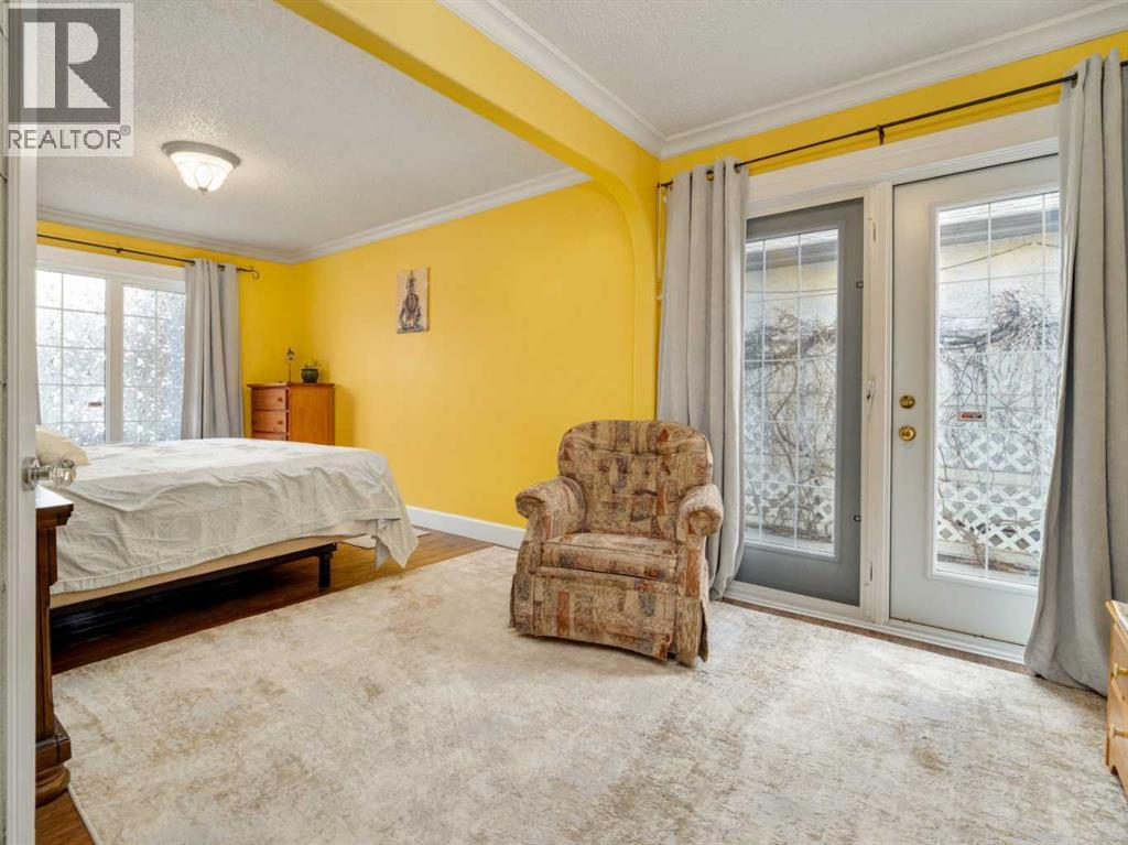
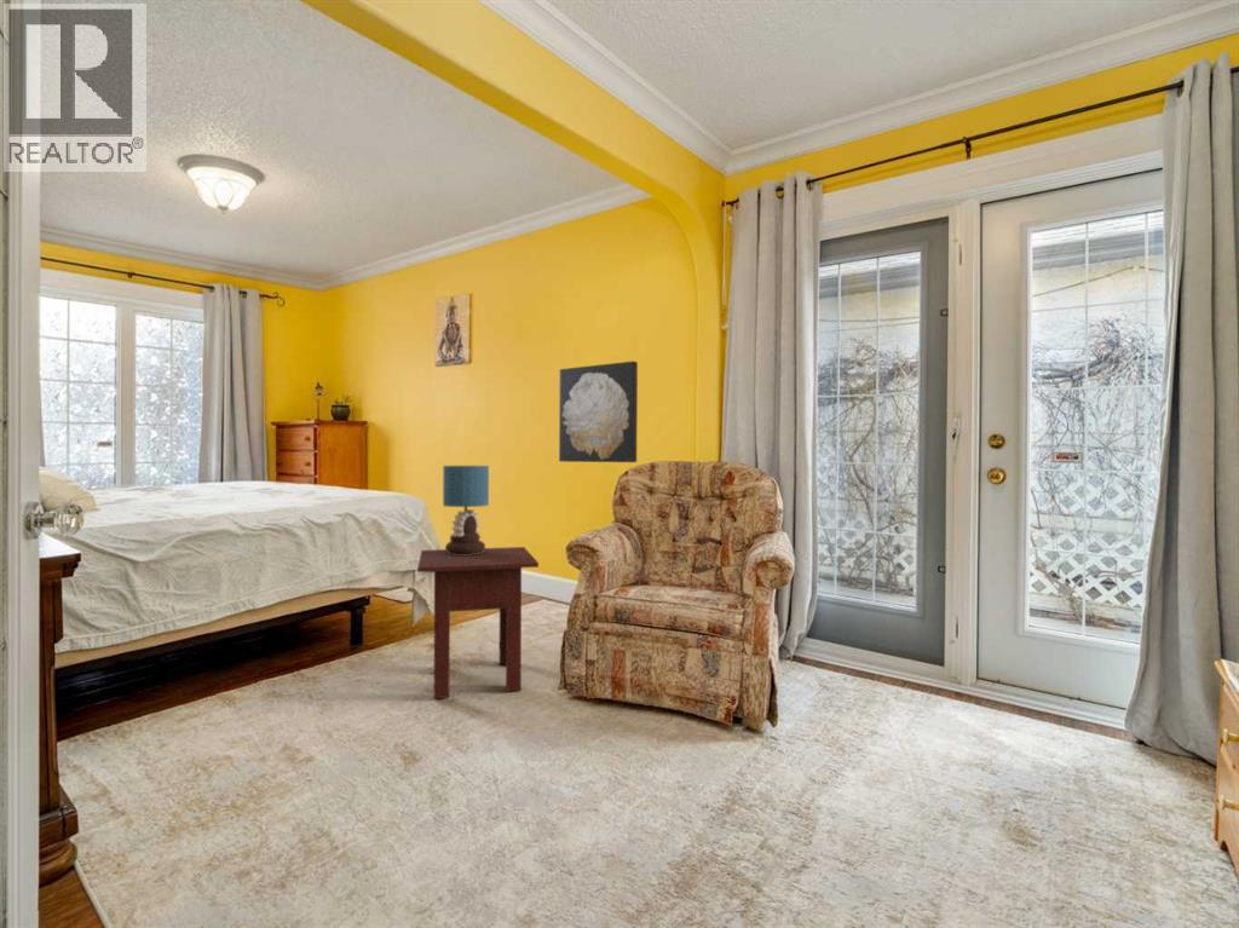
+ wall art (597, 414)
+ side table (473, 610)
+ table lamp (466, 508)
